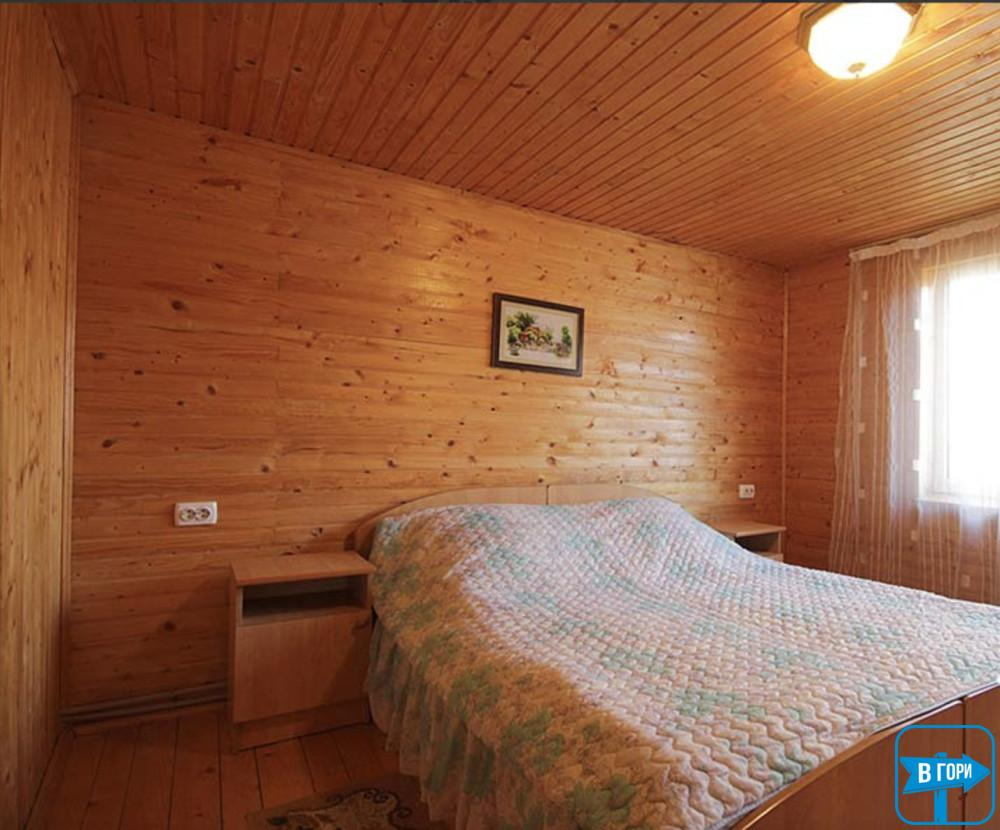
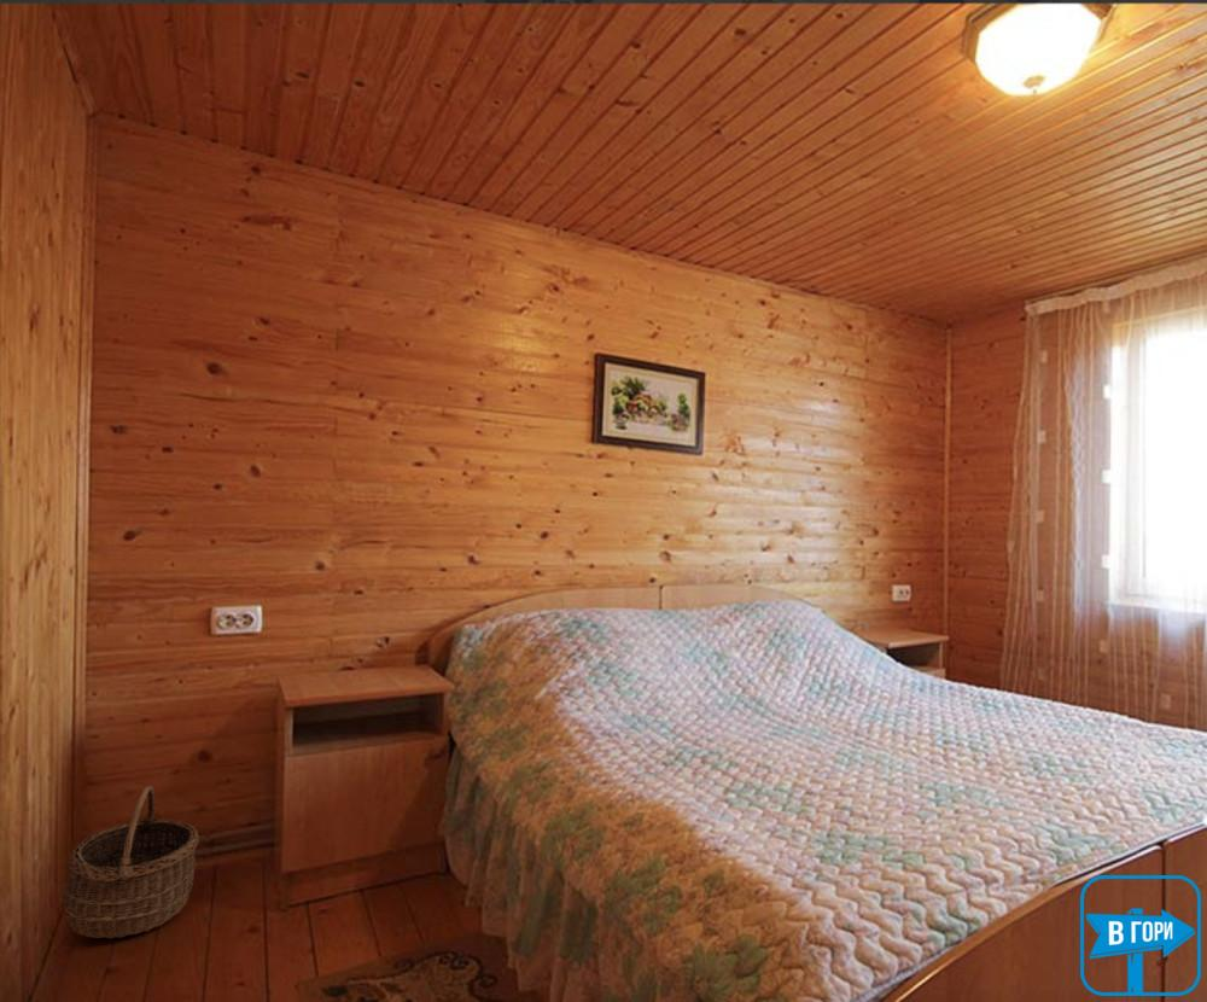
+ wicker basket (134, 852)
